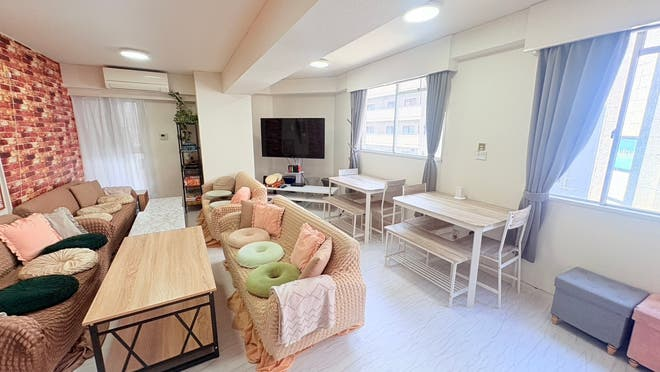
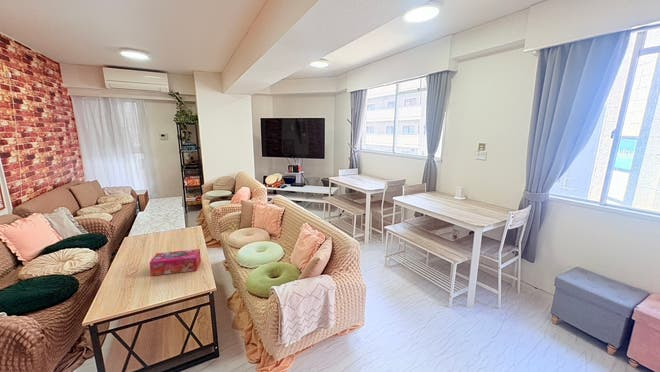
+ tissue box (176, 261)
